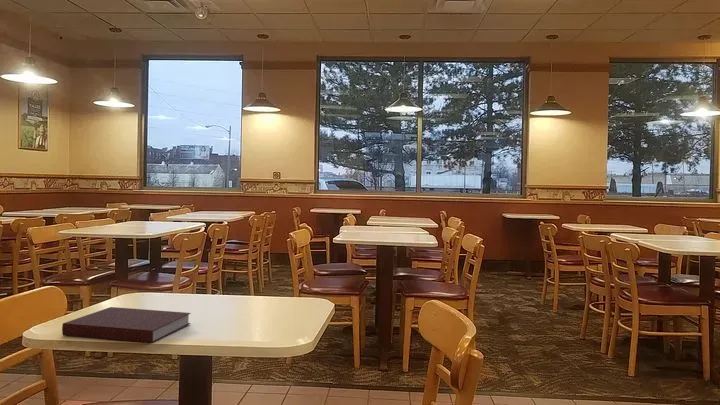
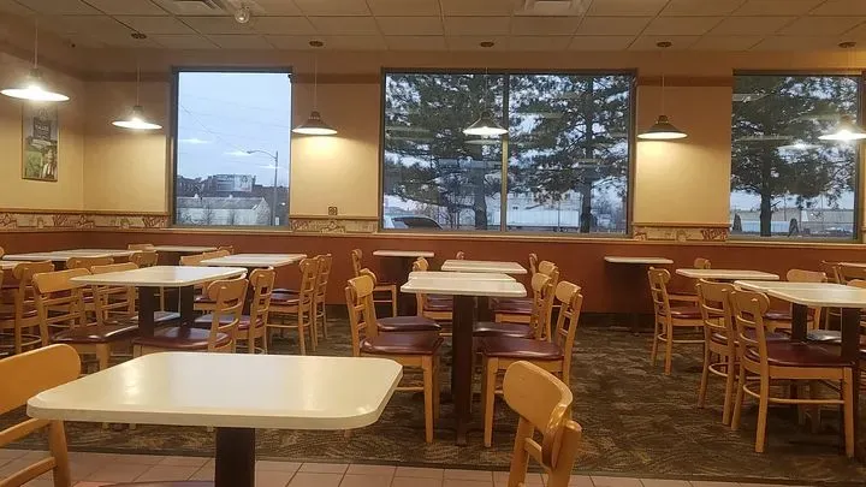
- notebook (129, 323)
